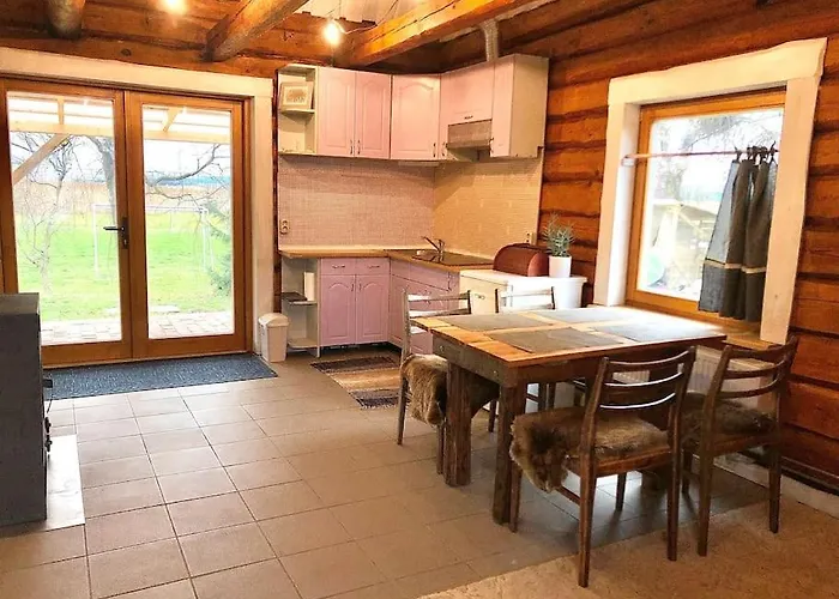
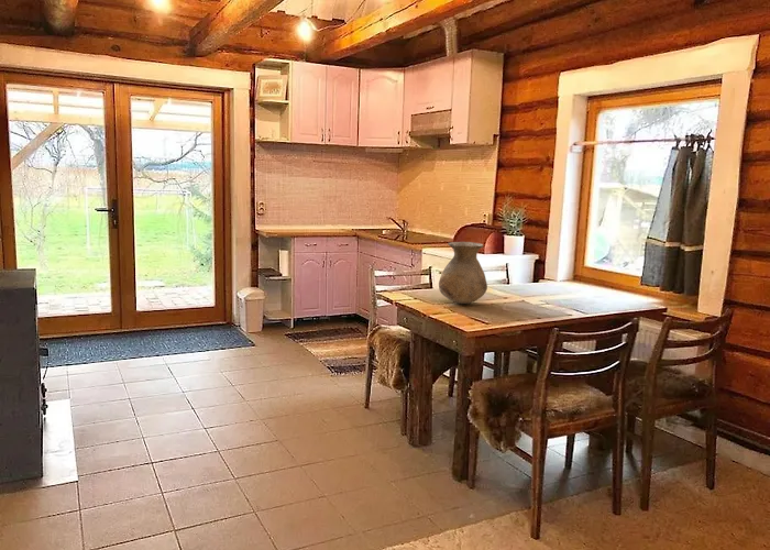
+ vase (462, 273)
